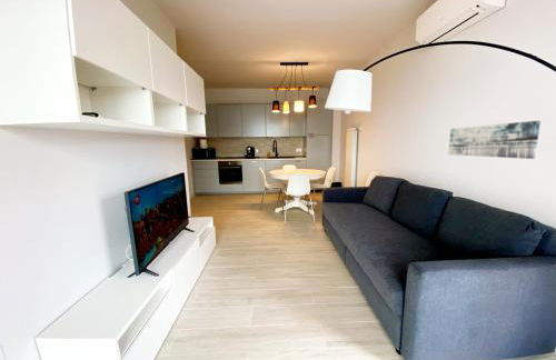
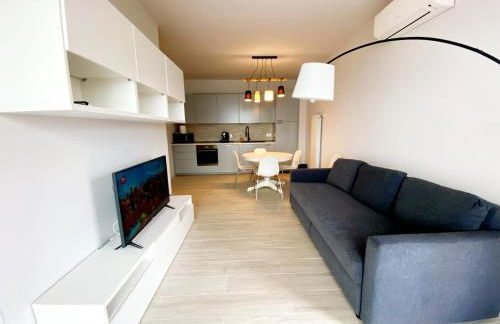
- wall art (485, 140)
